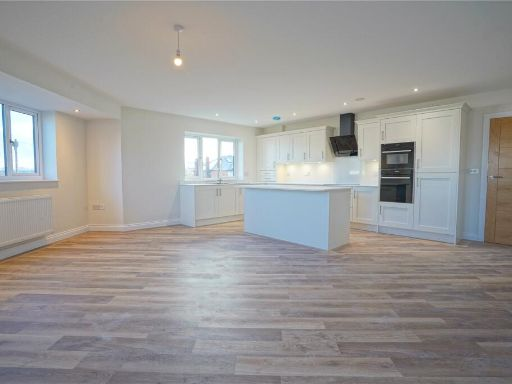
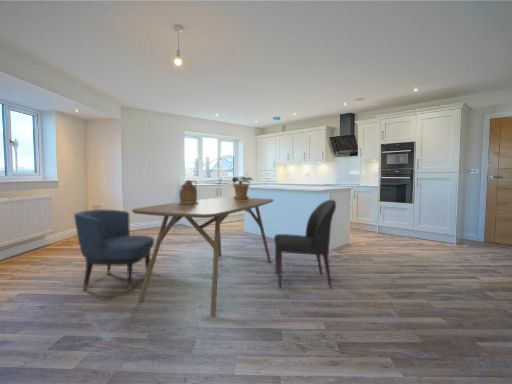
+ ceramic jug (187, 191)
+ chair (304, 240)
+ potted plant (241, 188)
+ chair (114, 246)
+ dining table (217, 240)
